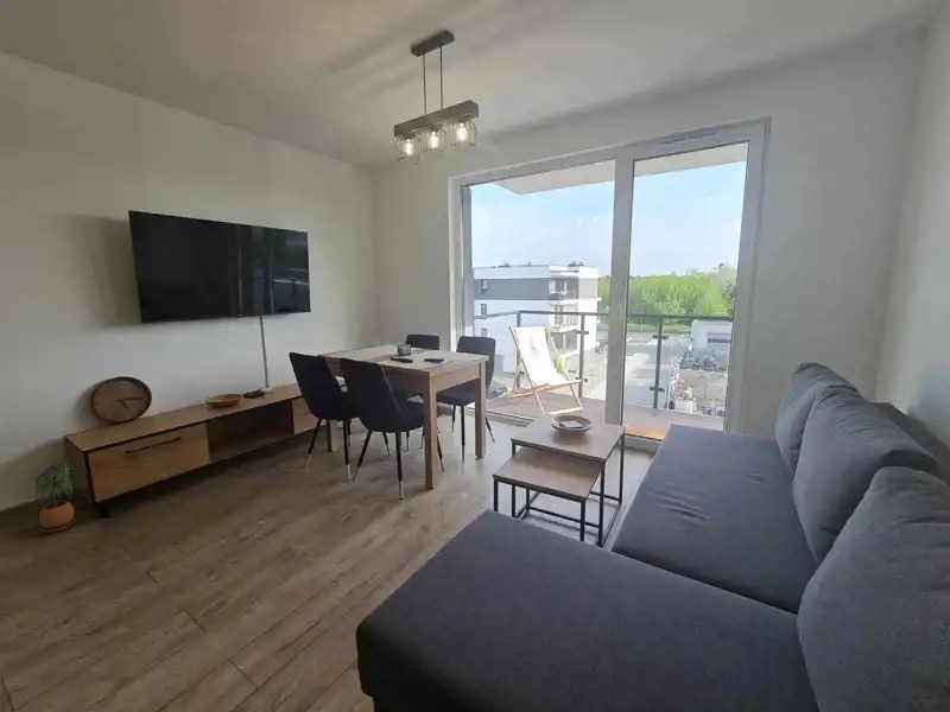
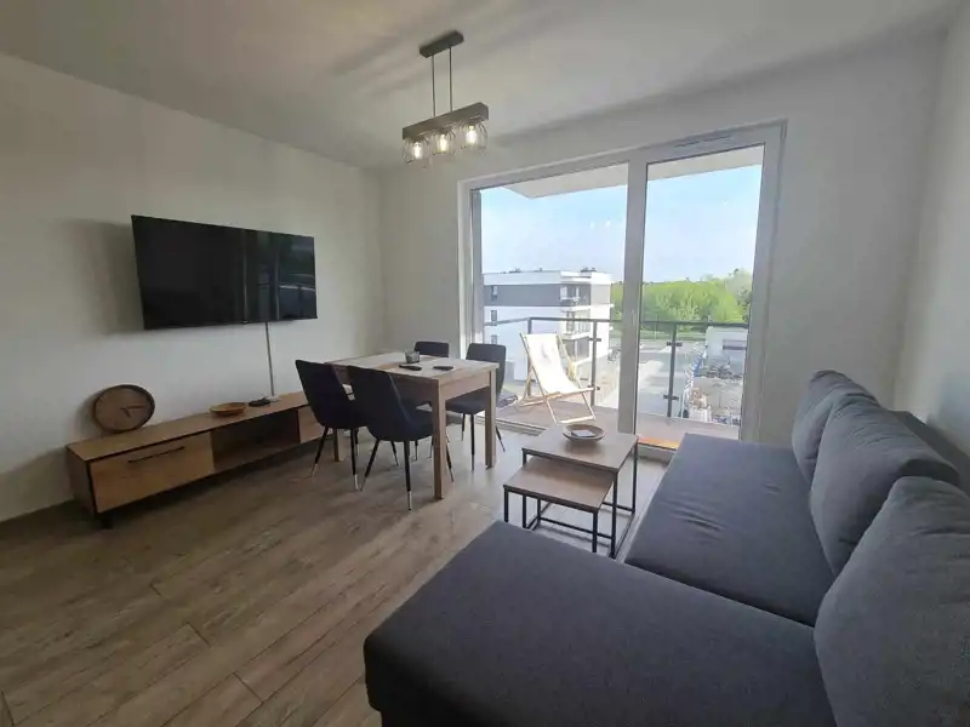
- potted plant (57, 495)
